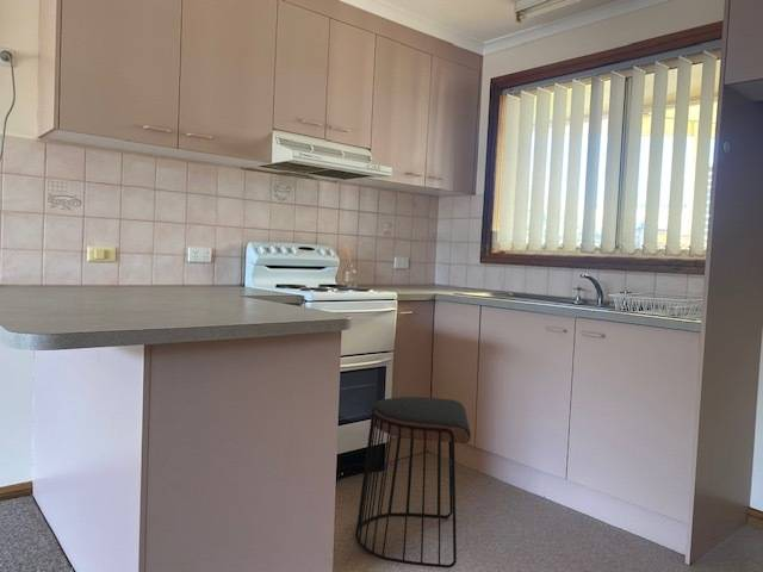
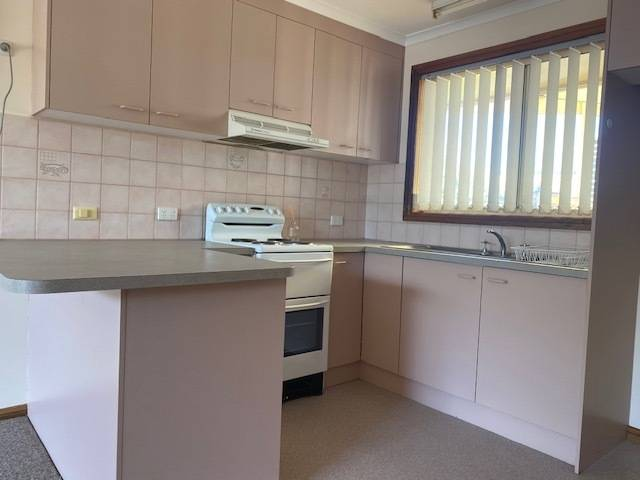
- stool (410, 472)
